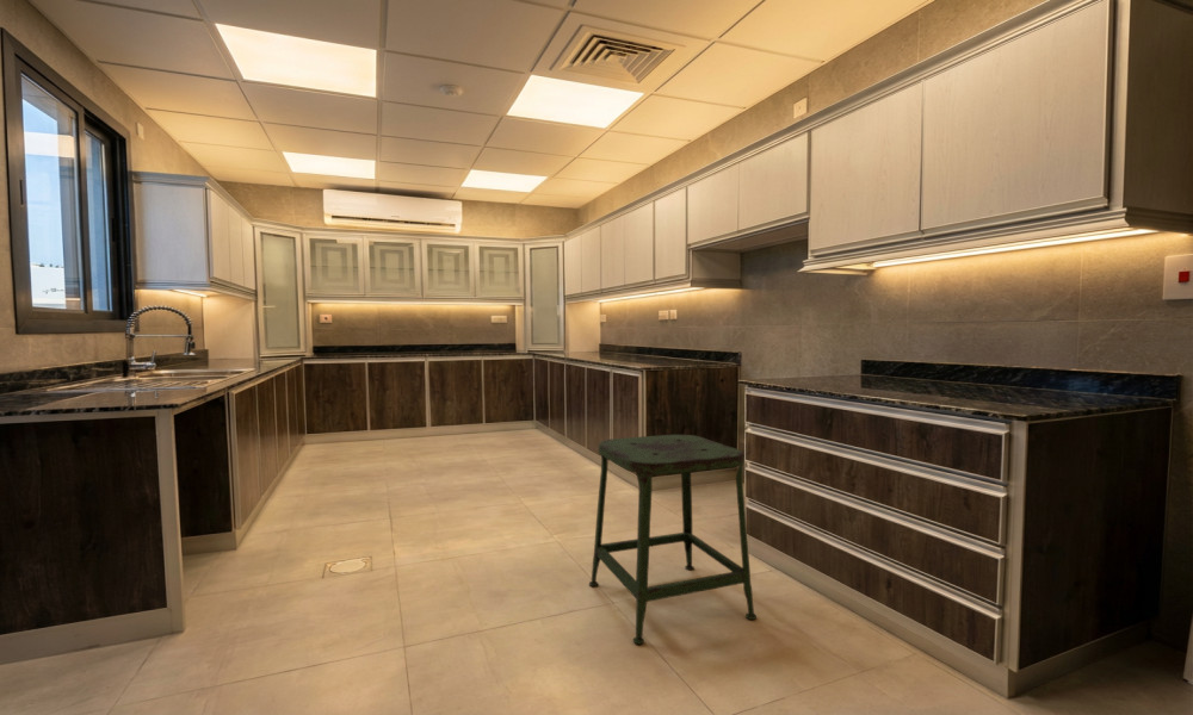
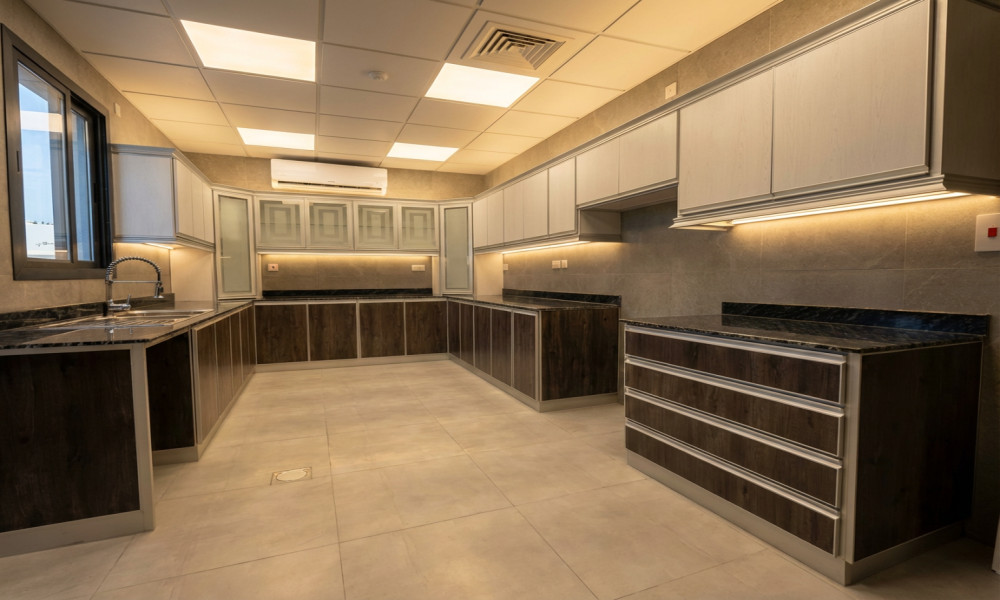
- stool (669, 534)
